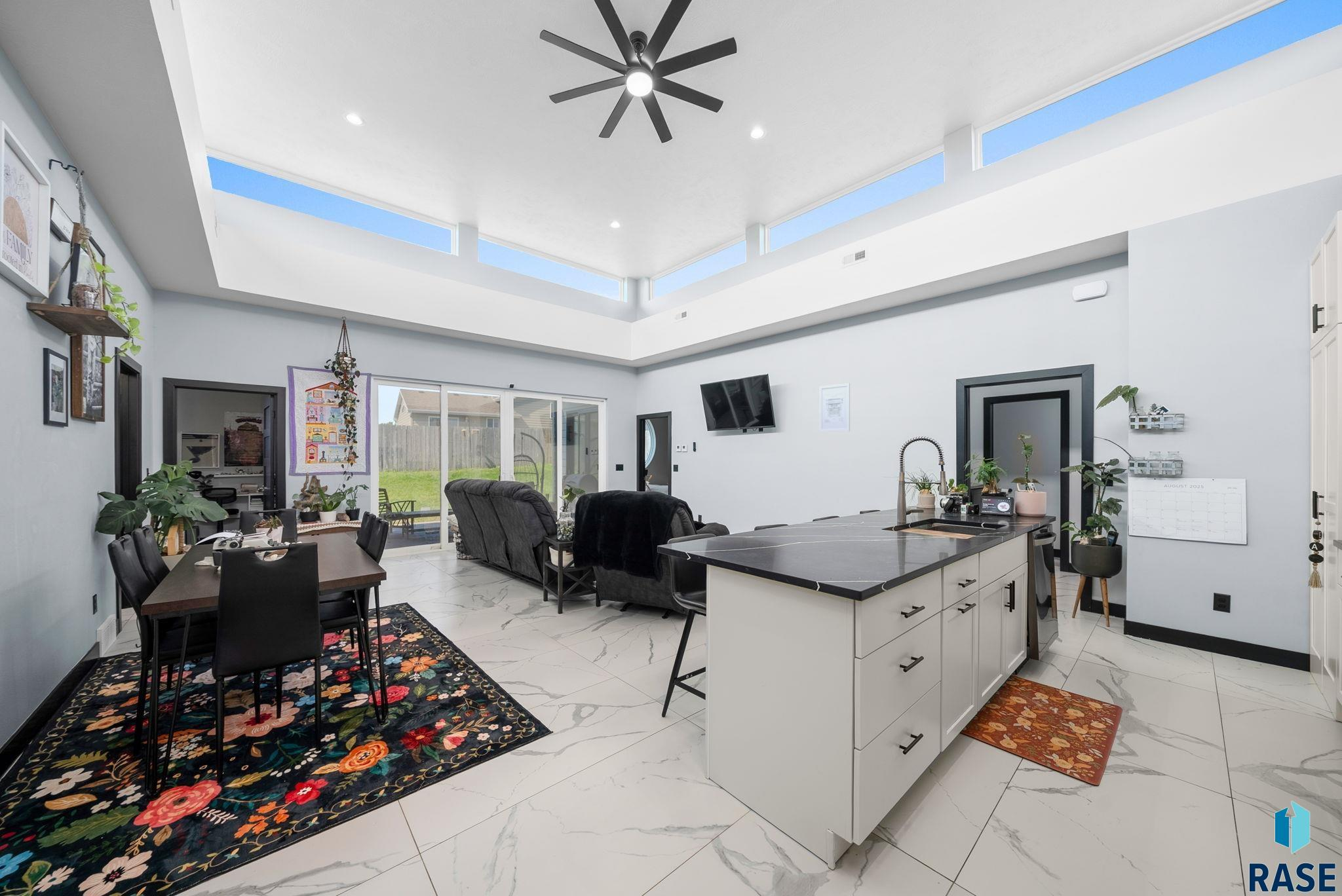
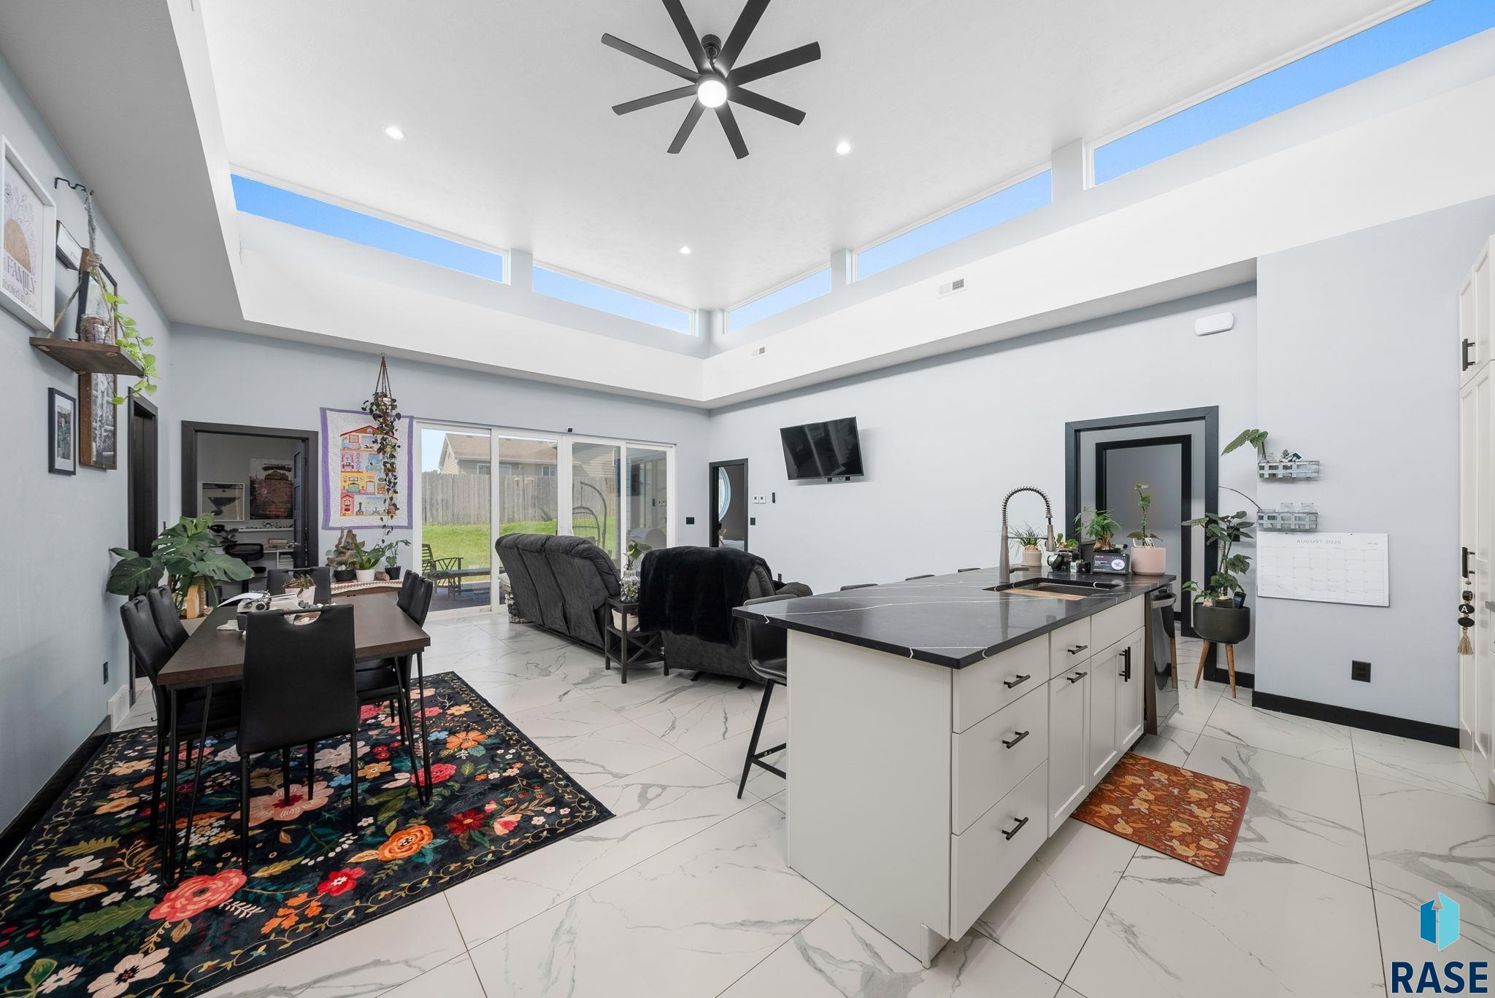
- wall art (834, 408)
